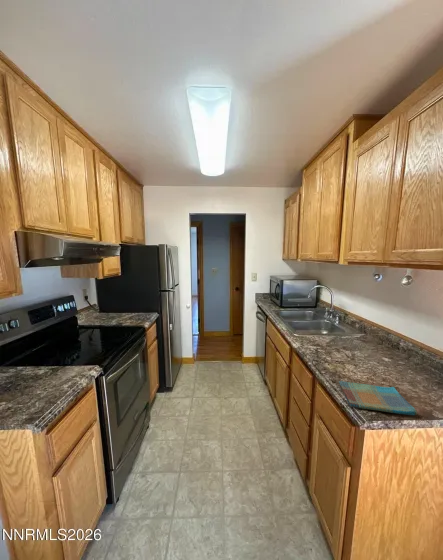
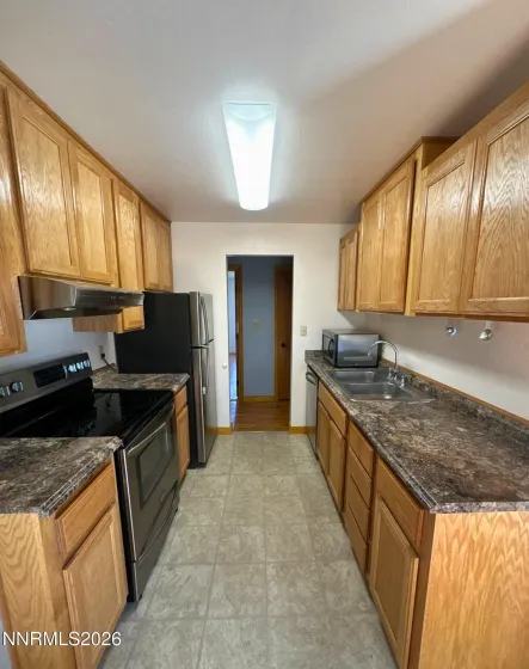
- dish towel (373, 396)
